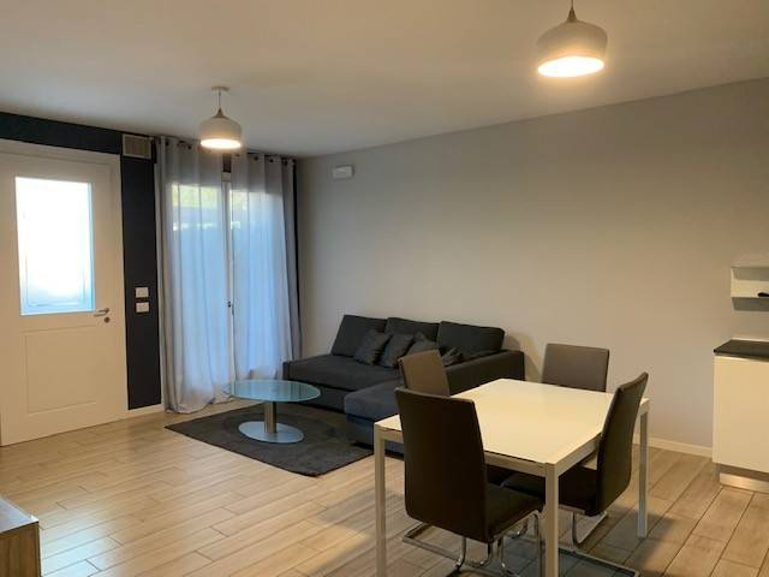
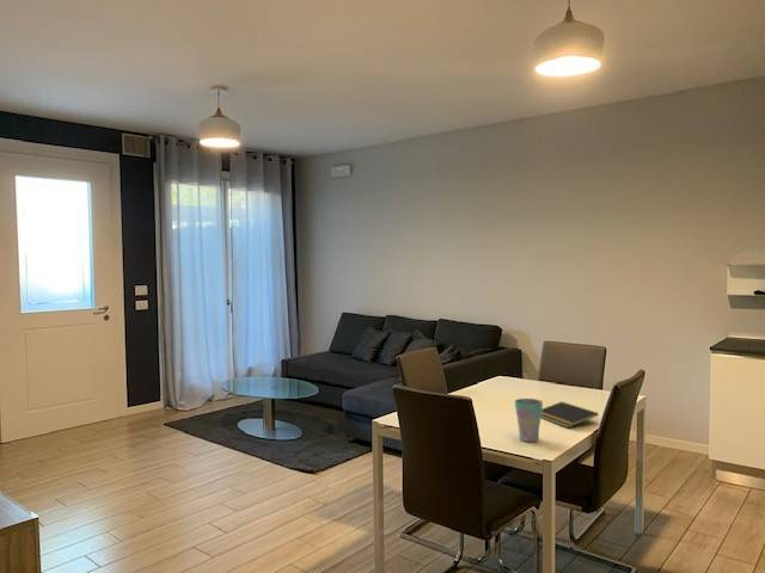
+ cup (528, 420)
+ notepad (564, 413)
